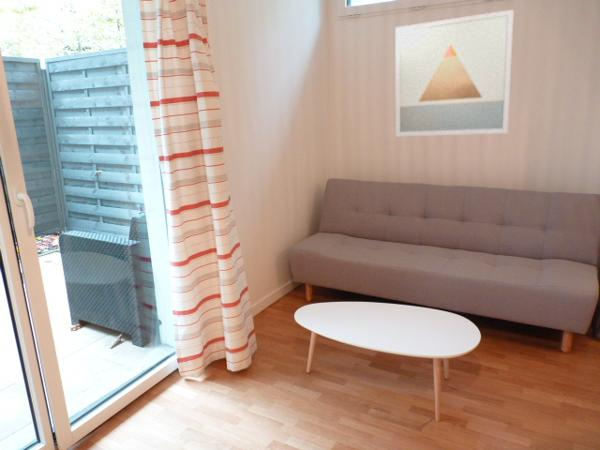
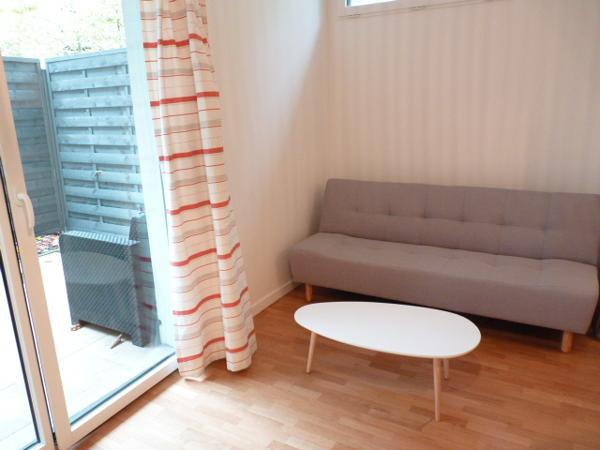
- wall art (450, 78)
